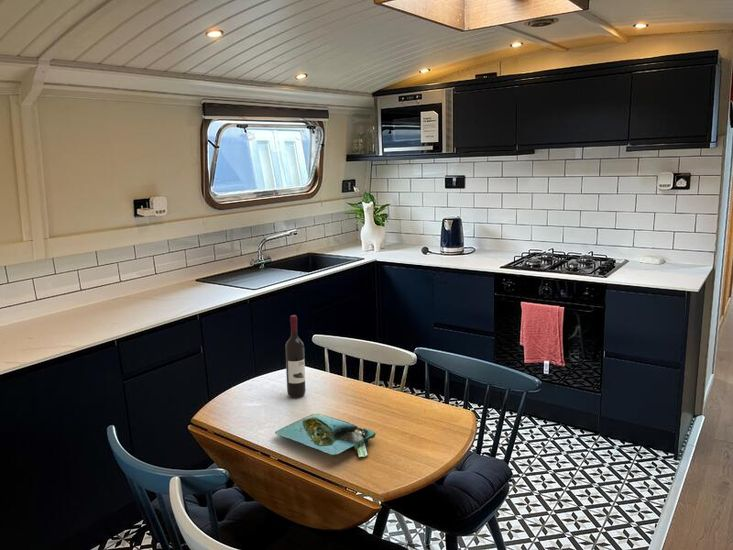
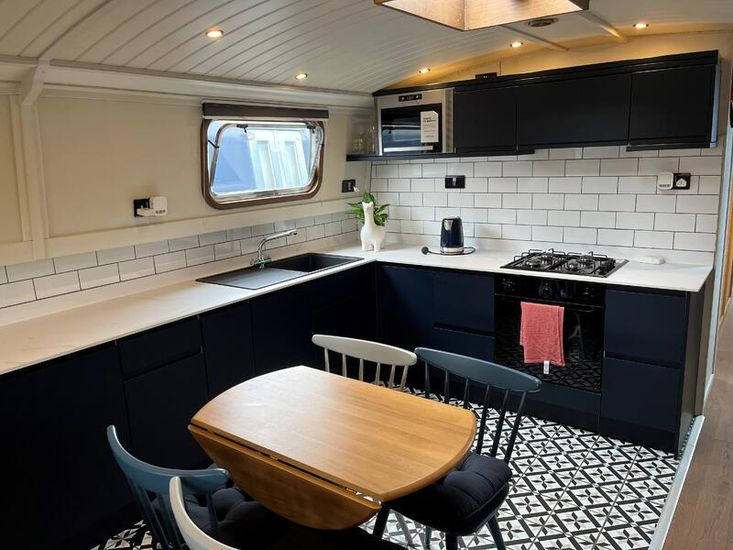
- wine bottle (295, 355)
- platter (330, 434)
